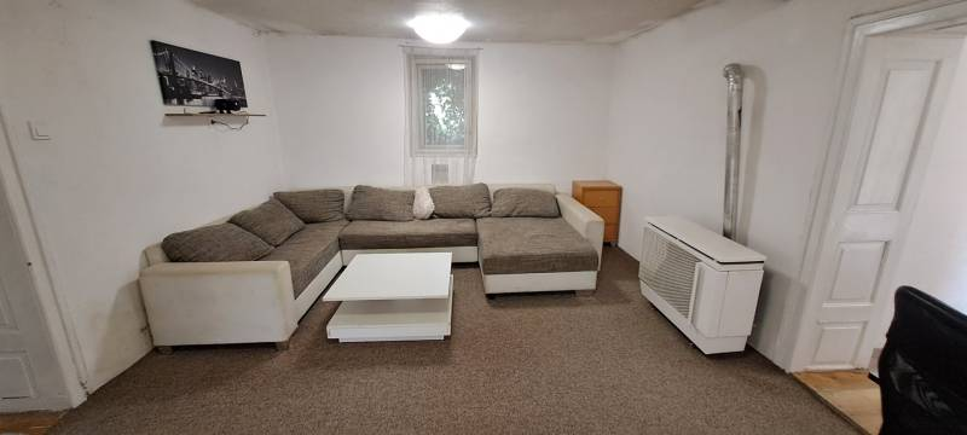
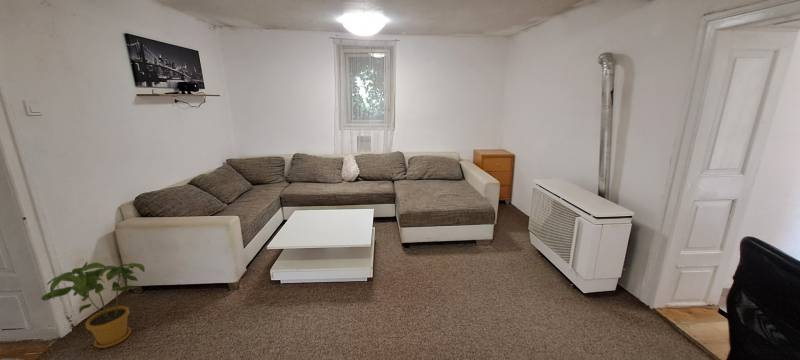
+ house plant (90, 299)
